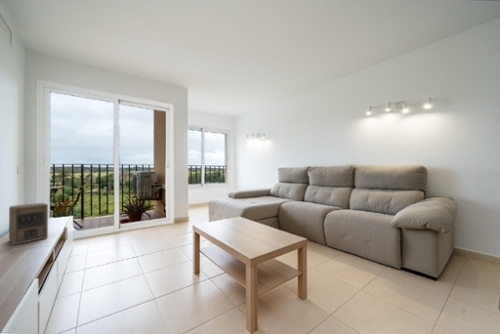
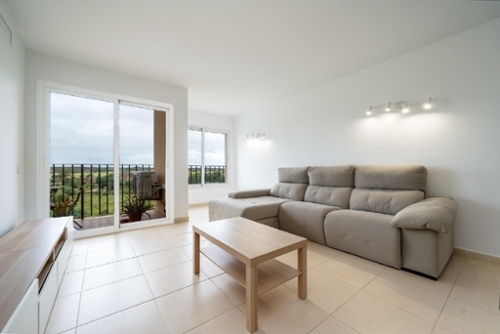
- speaker (28, 222)
